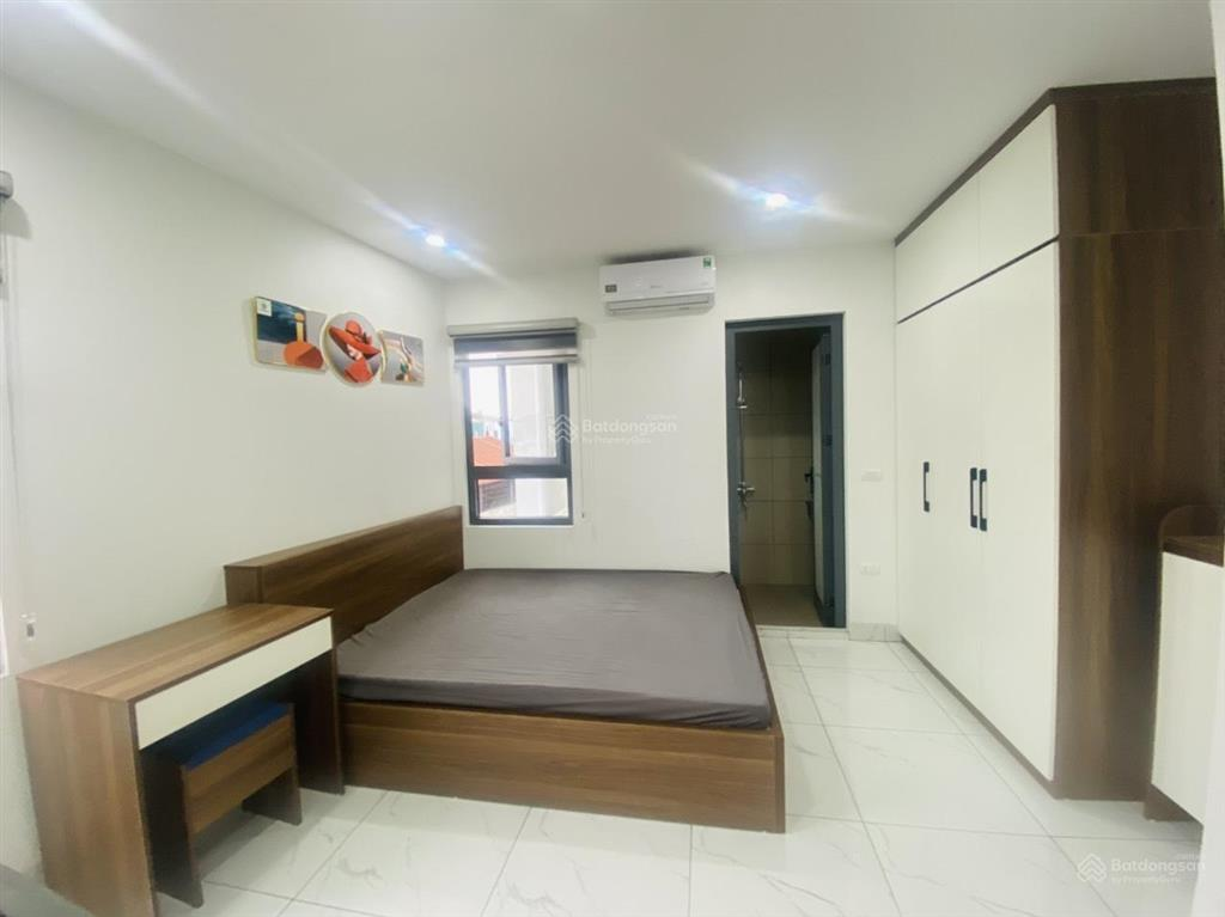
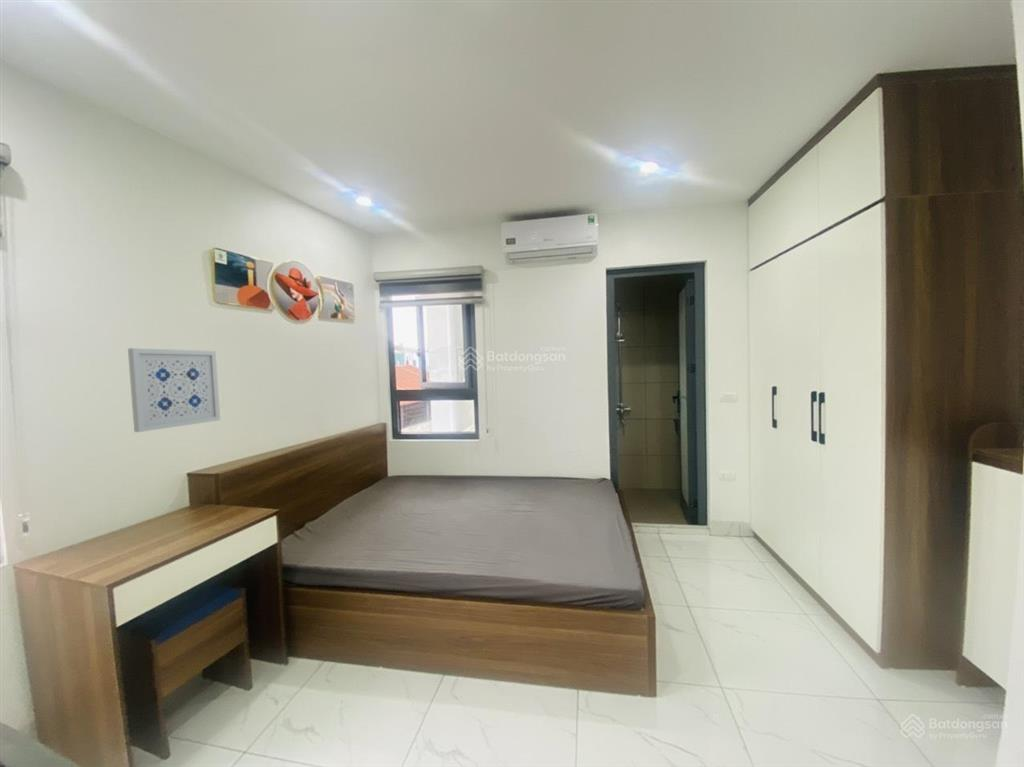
+ wall art (178, 387)
